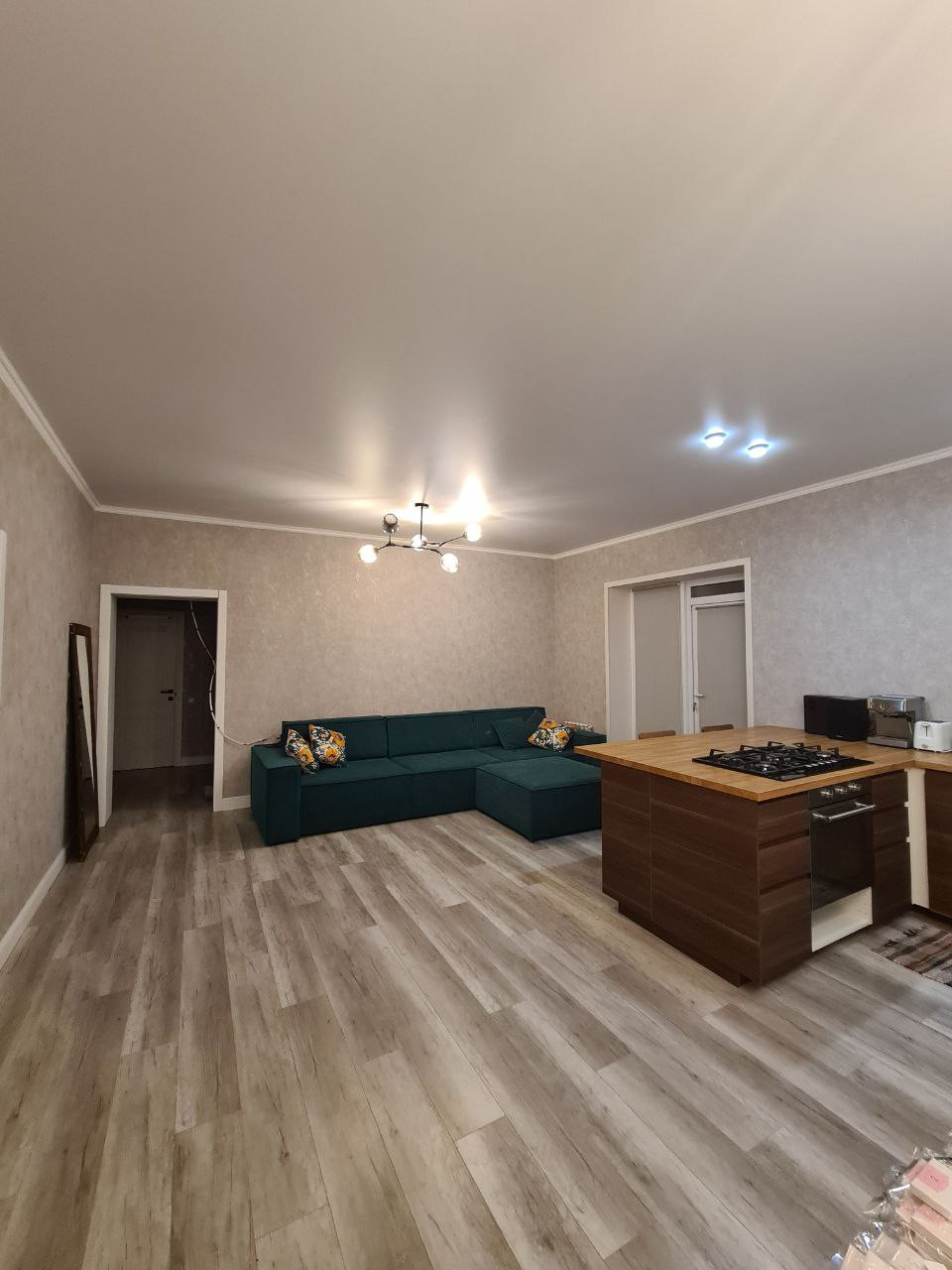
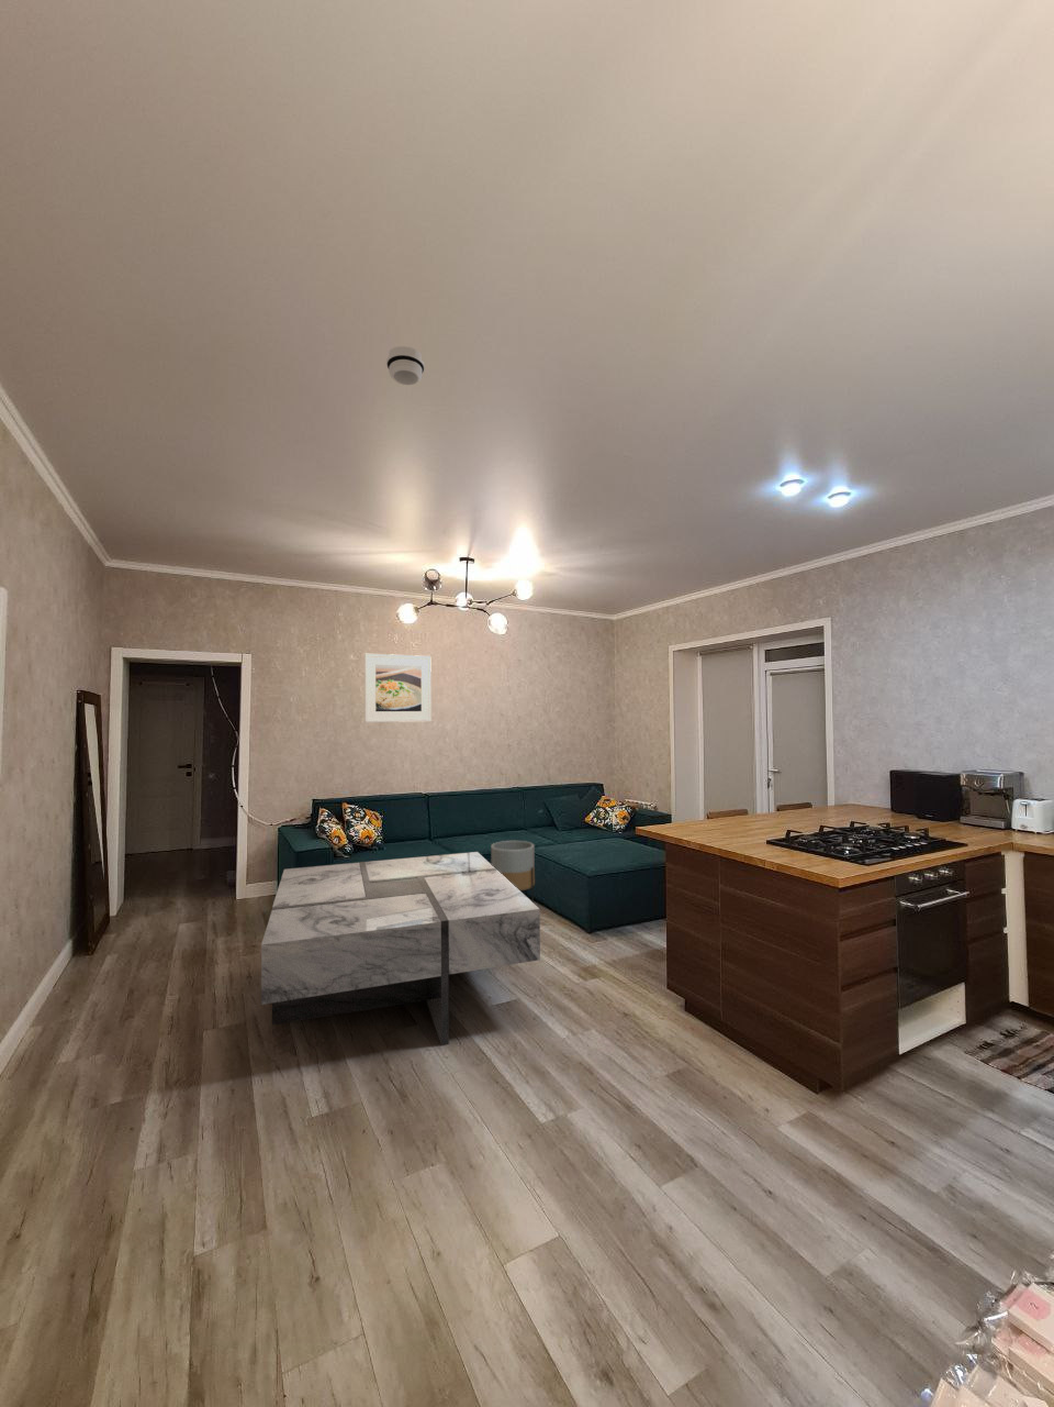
+ coffee table (396, 937)
+ planter (512, 875)
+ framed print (399, 688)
+ smoke detector (405, 366)
